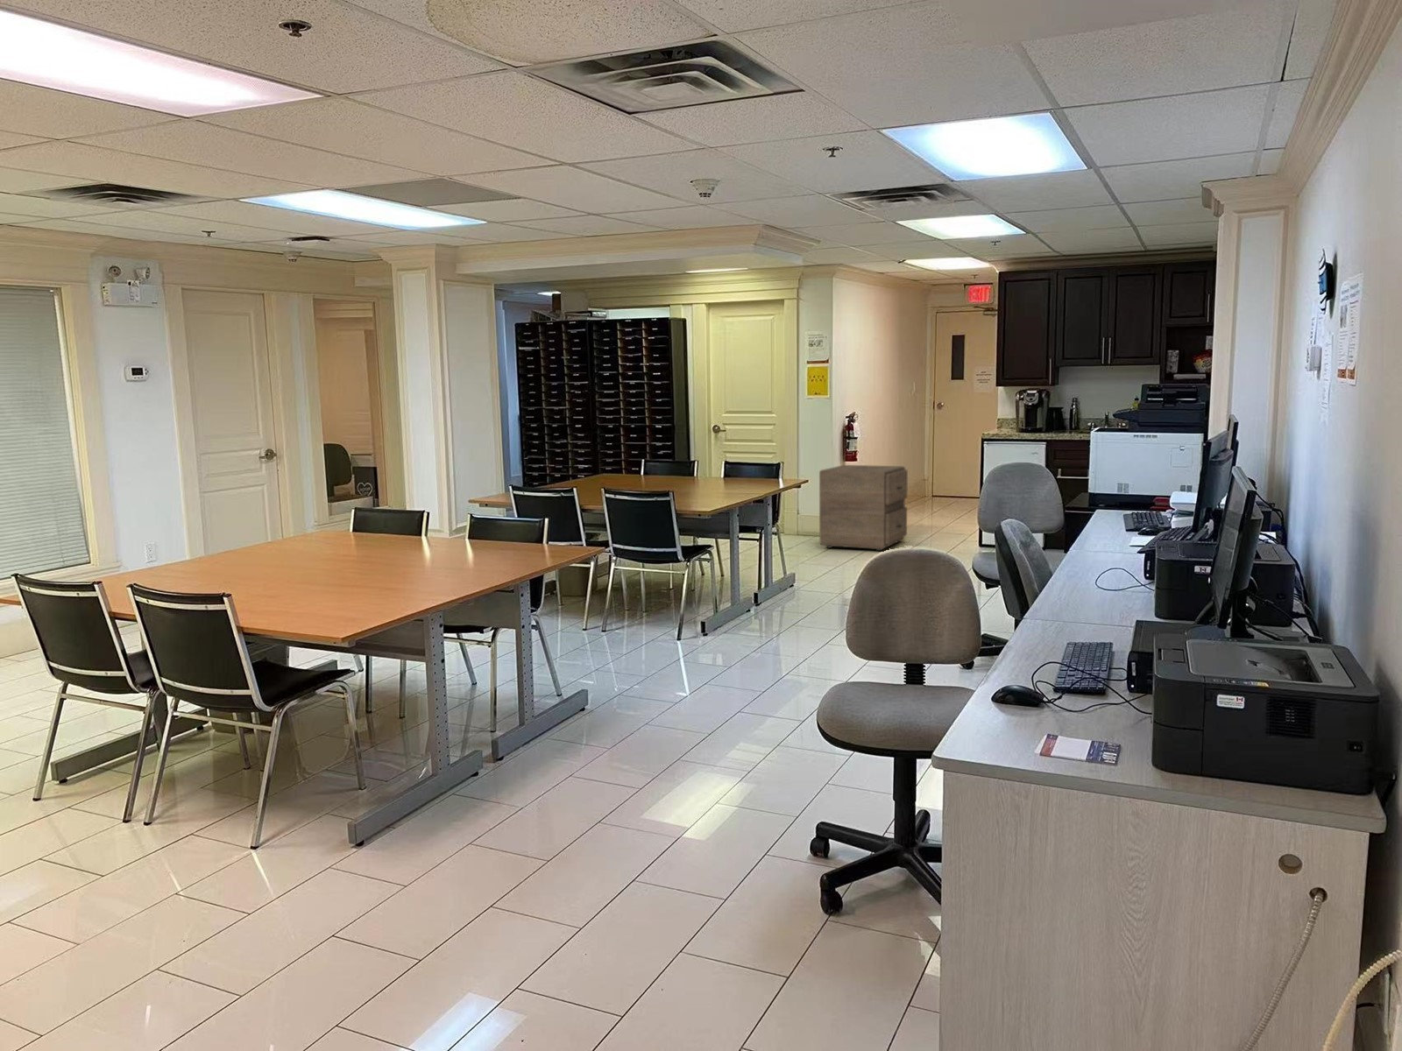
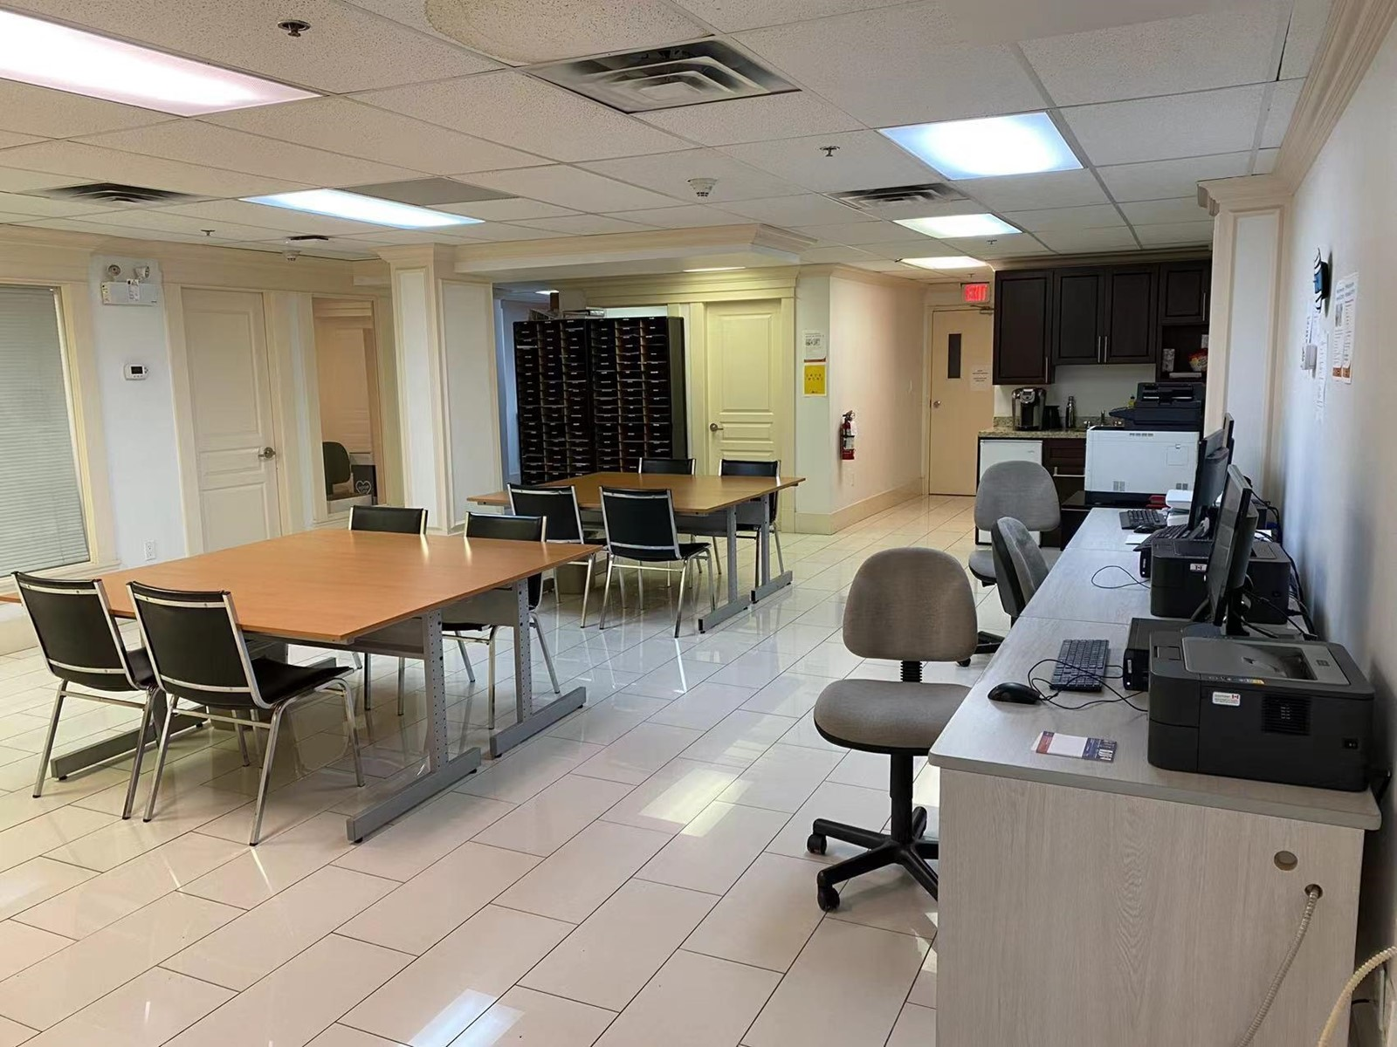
- filing cabinet (865, 507)
